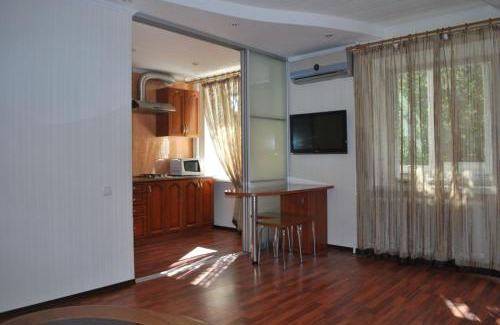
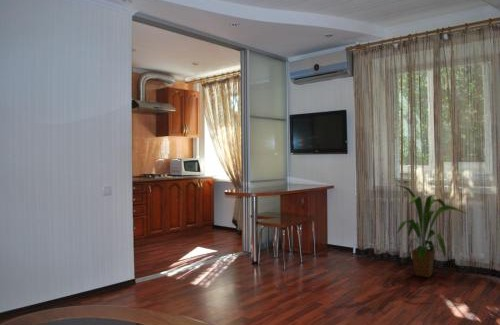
+ house plant (430, 231)
